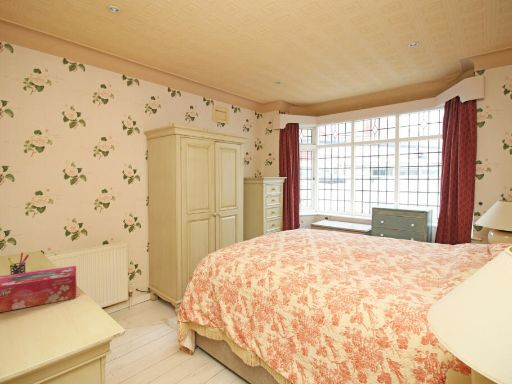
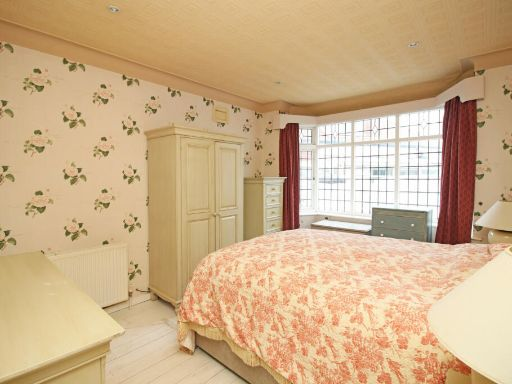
- tissue box (35, 287)
- pen holder (17, 266)
